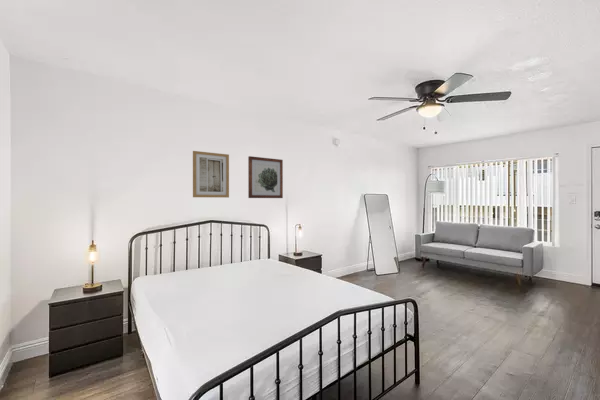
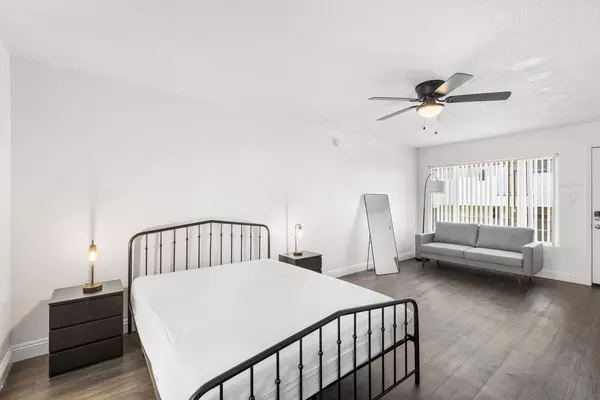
- wall art (266, 178)
- wall art (211, 175)
